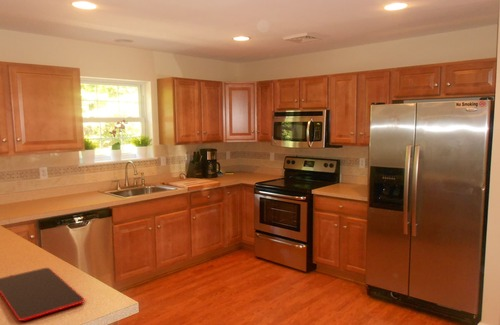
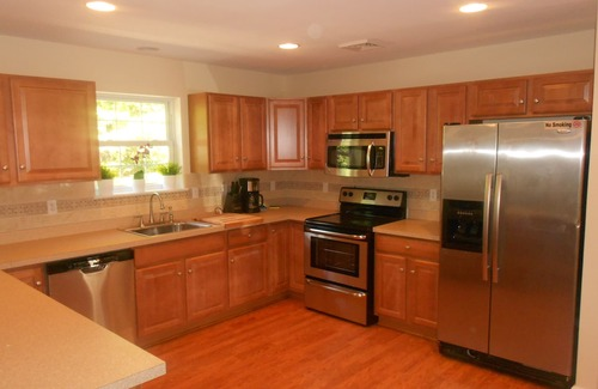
- cutting board (36, 290)
